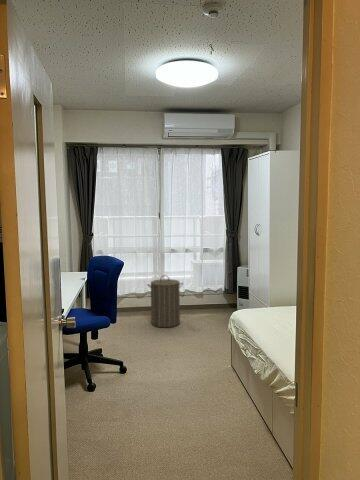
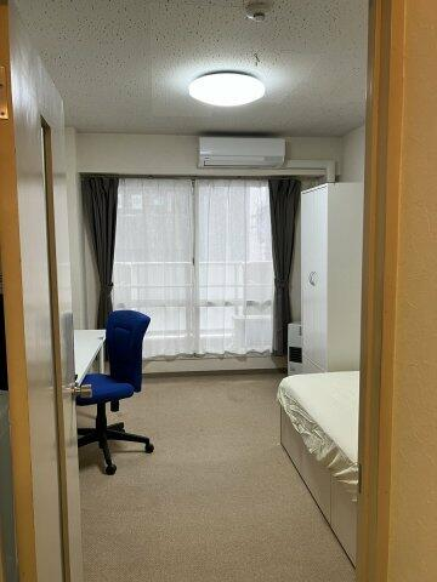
- laundry hamper (165, 299)
